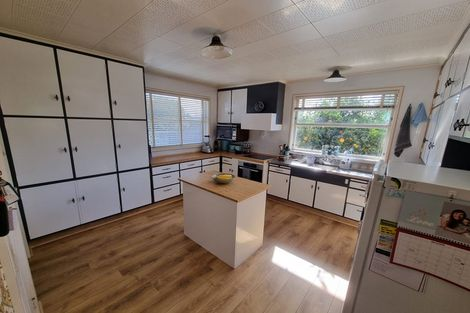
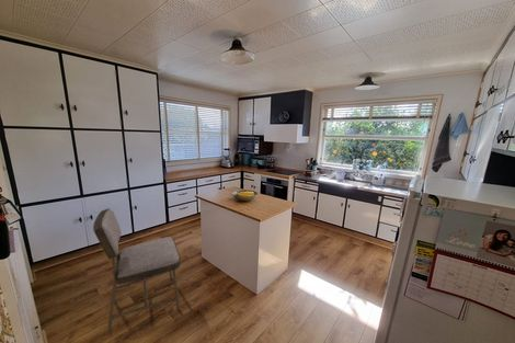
+ dining chair (142, 259)
